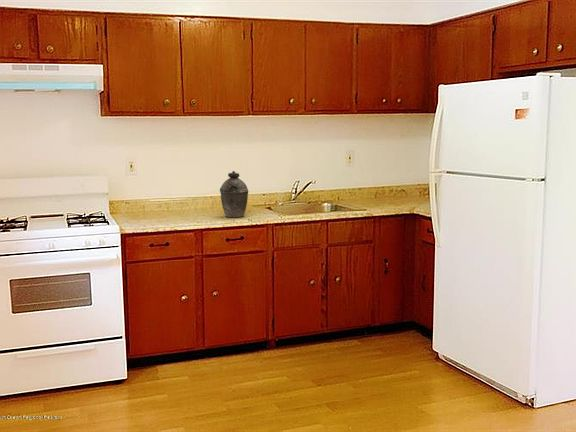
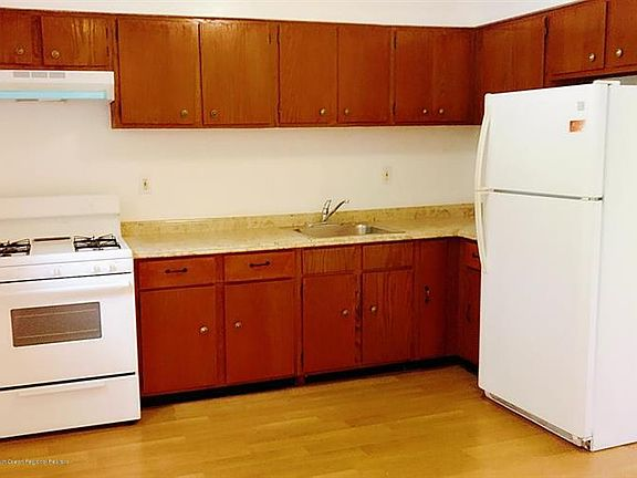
- kettle (234, 193)
